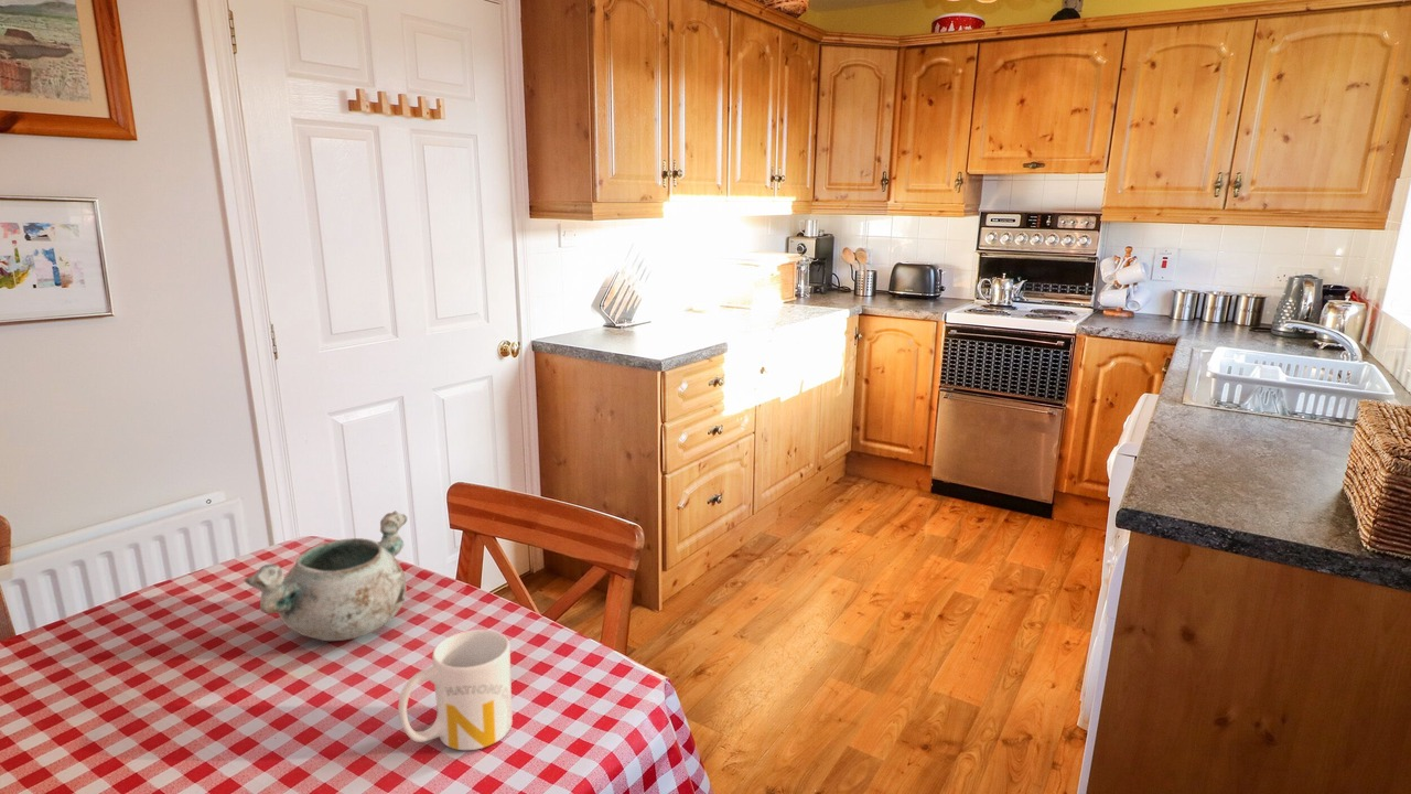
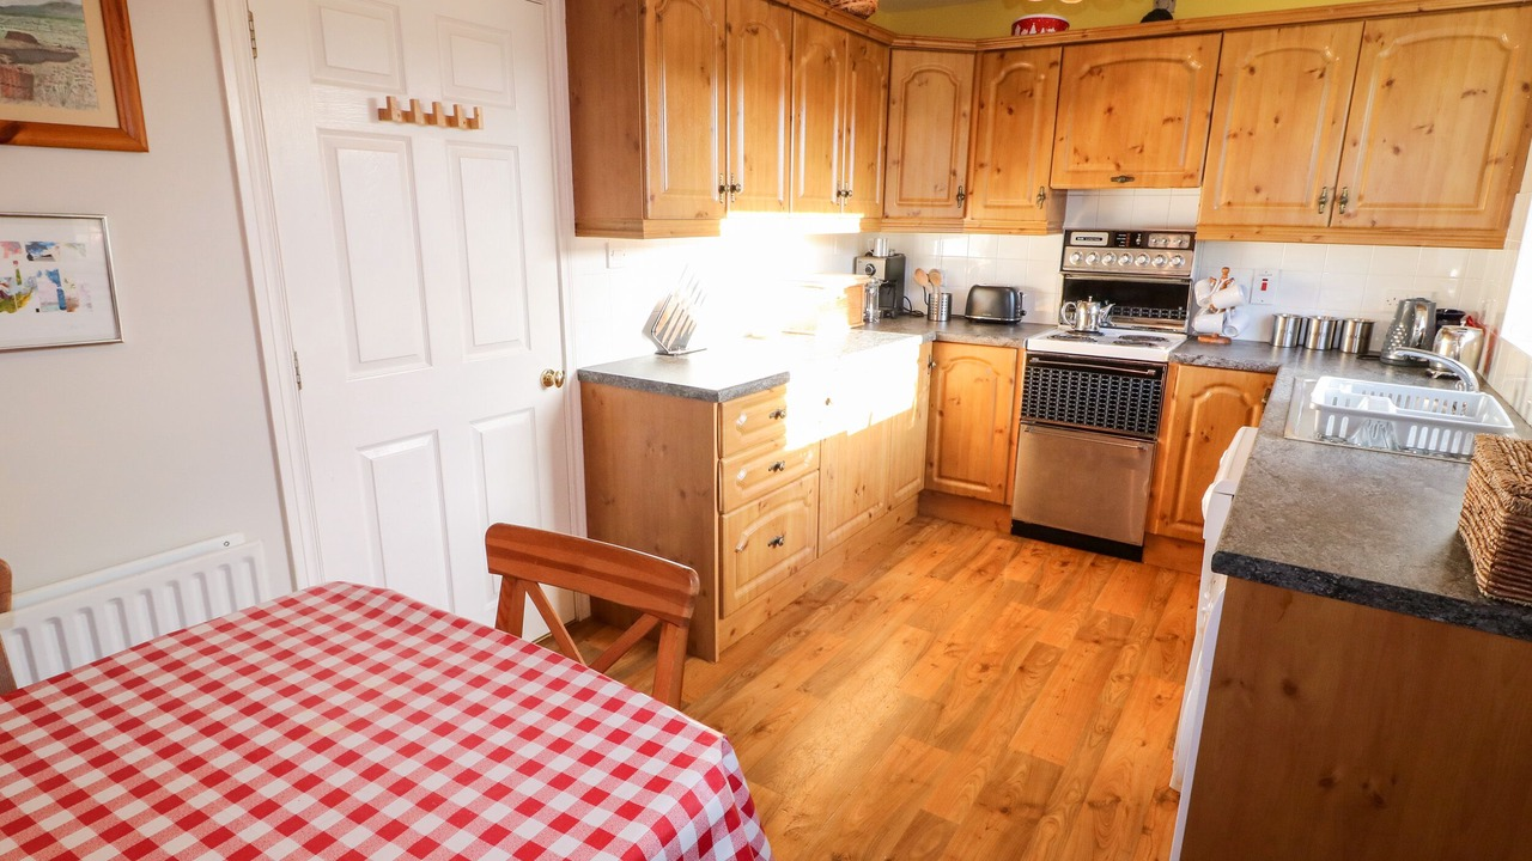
- decorative bowl (340, 582)
- mug (463, 695)
